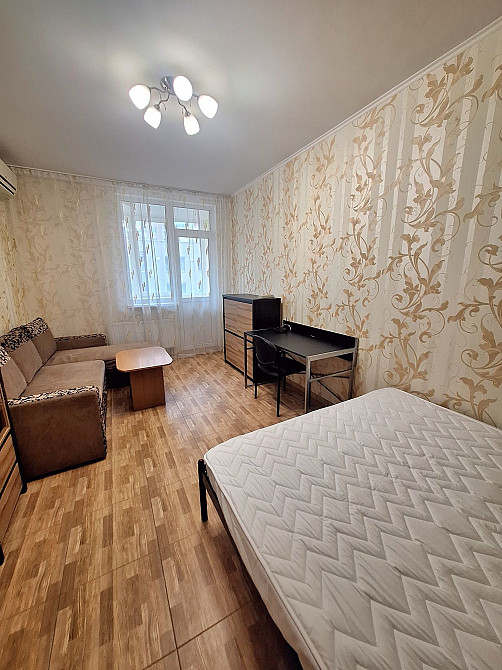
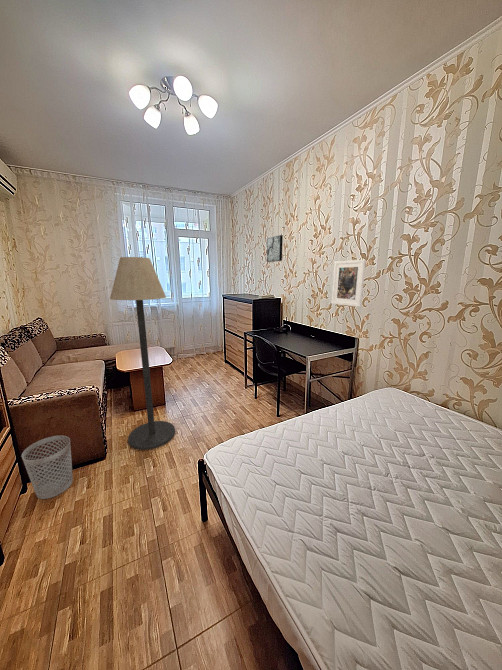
+ floor lamp (144, 353)
+ wastebasket (50, 467)
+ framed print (347, 283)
+ wall art (274, 249)
